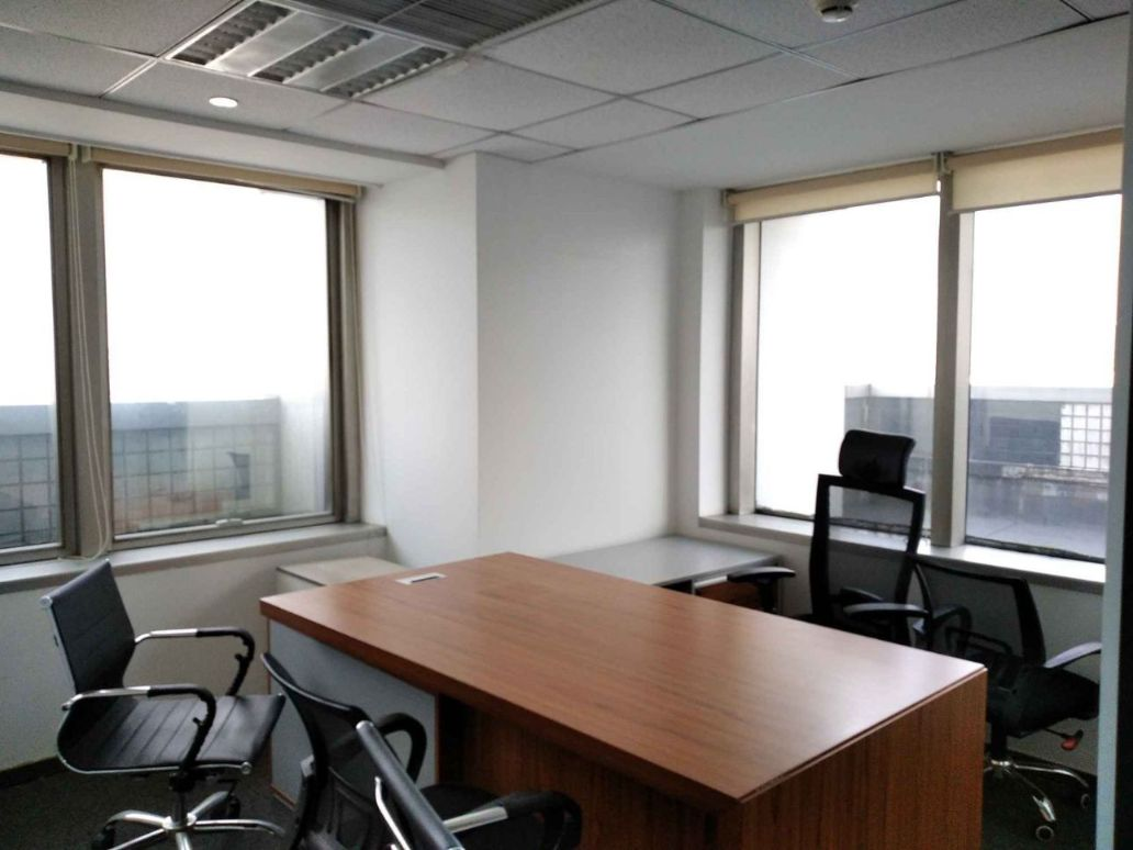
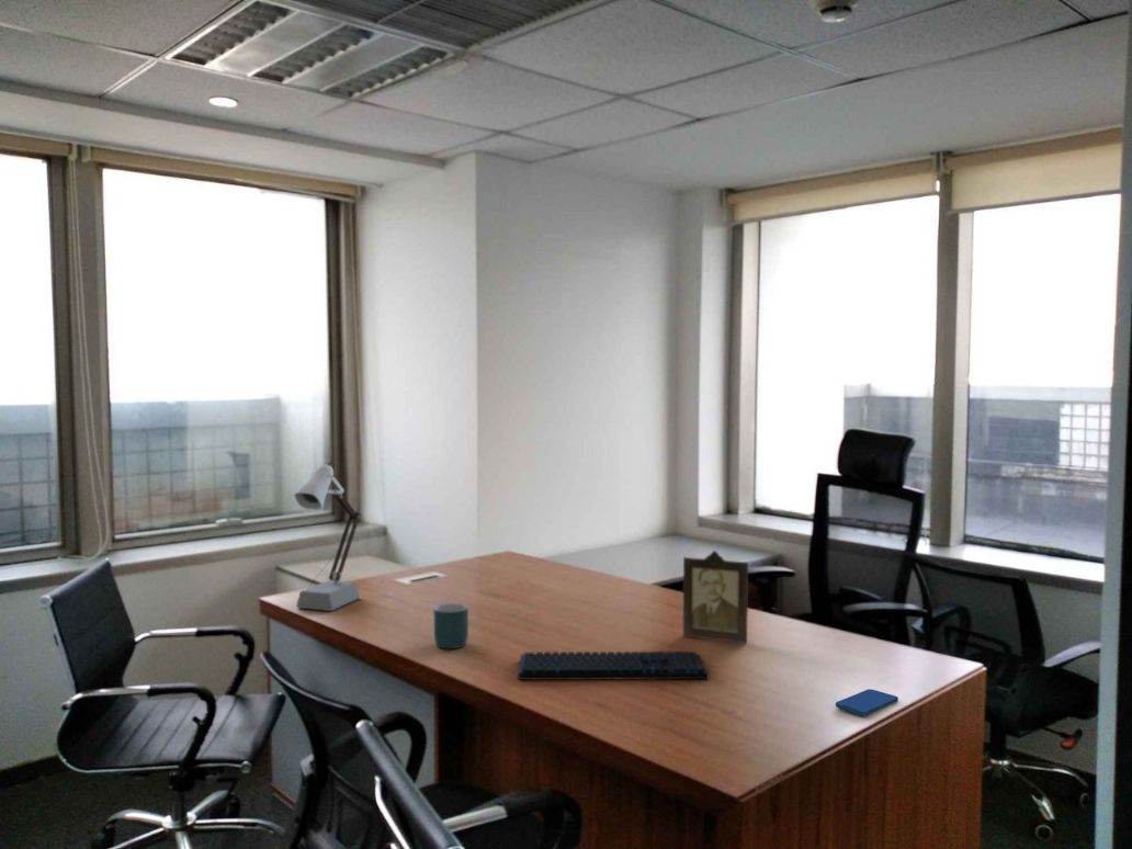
+ desk lamp (342, 534)
+ photo frame (717, 591)
+ mug (446, 624)
+ keyboard (611, 663)
+ smartphone (867, 701)
